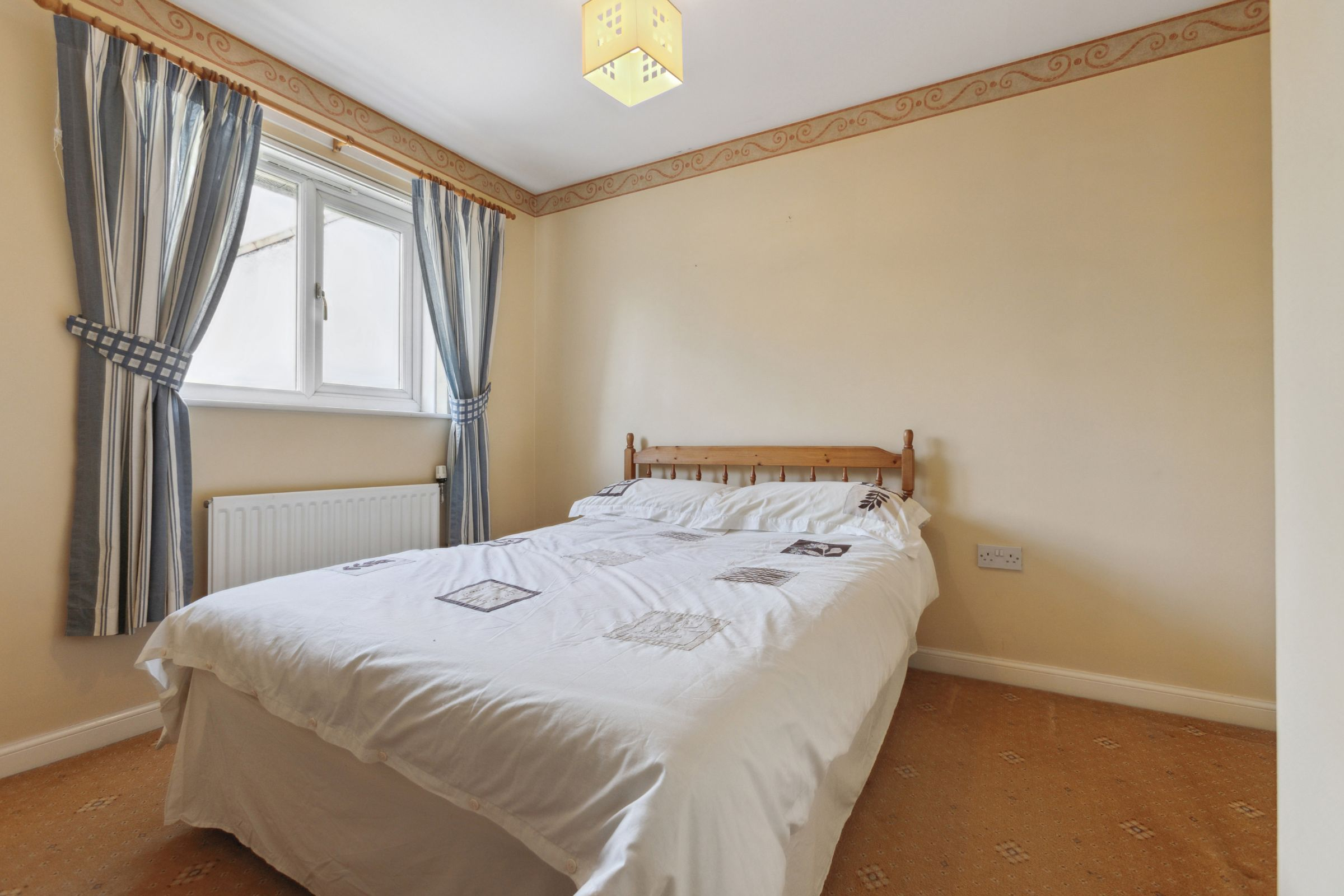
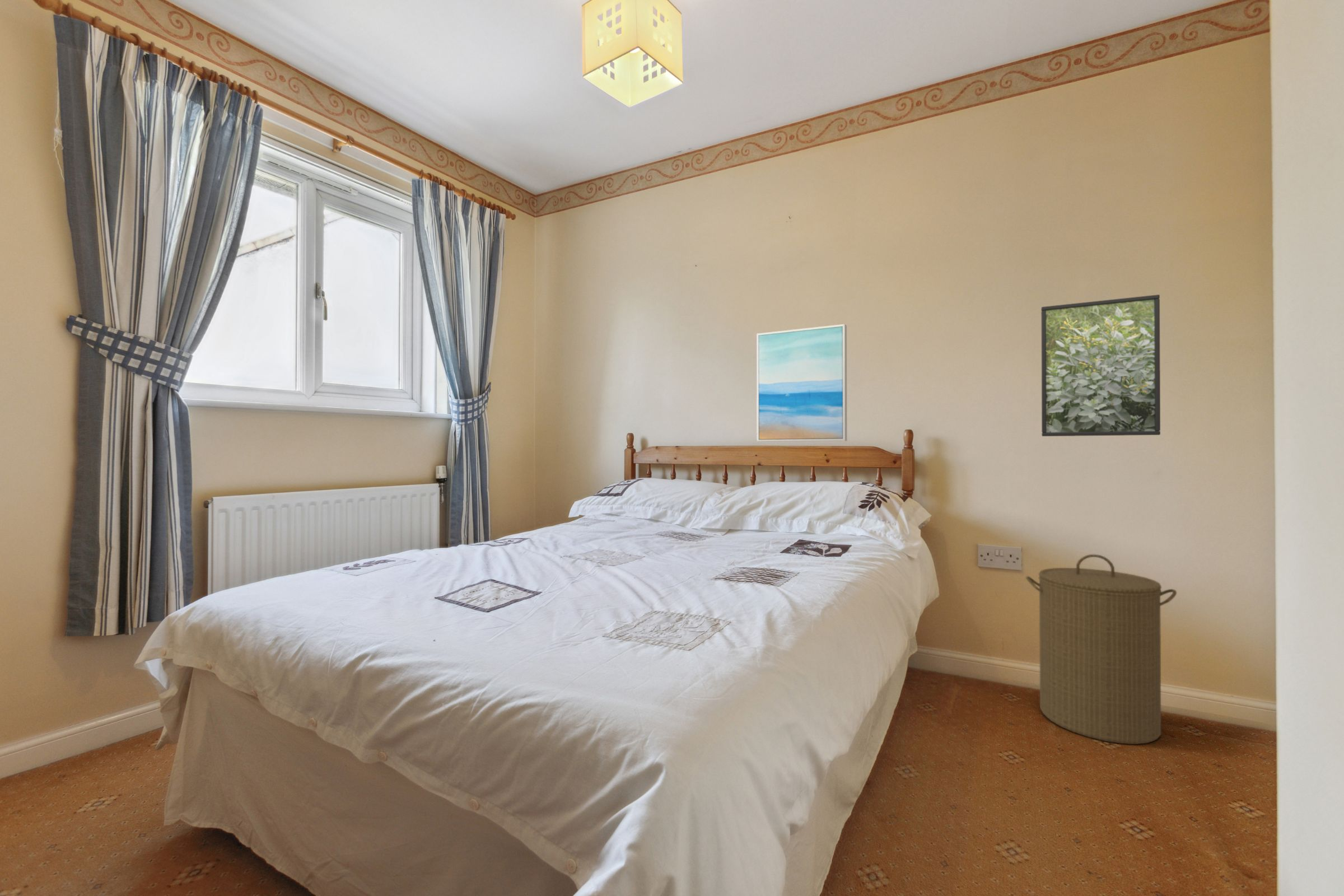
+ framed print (1098, 368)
+ wall art (800, 385)
+ laundry hamper (1097, 637)
